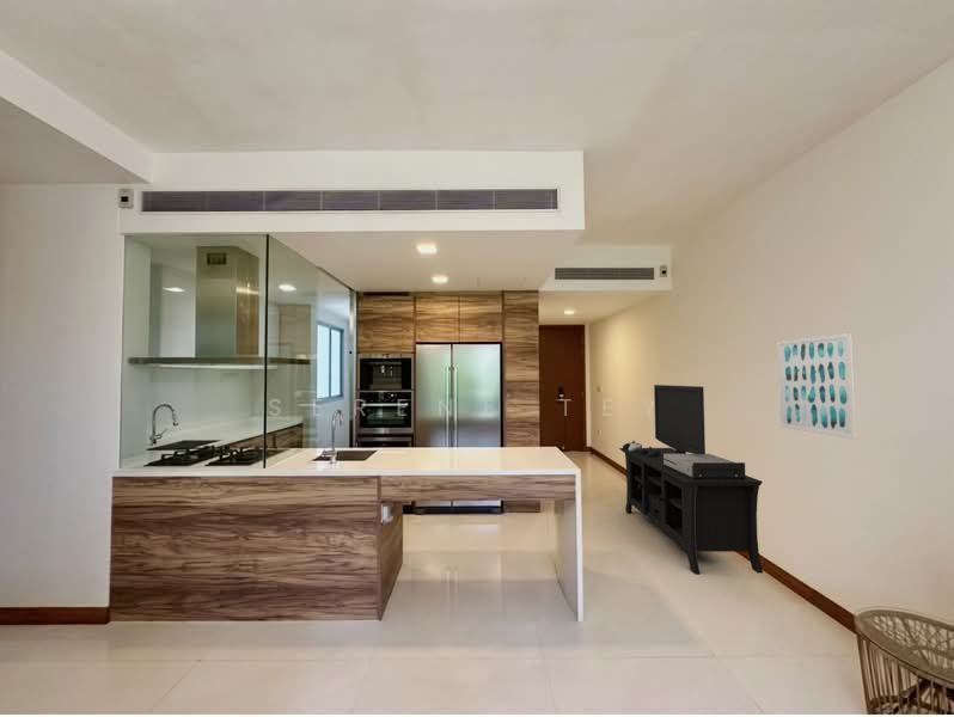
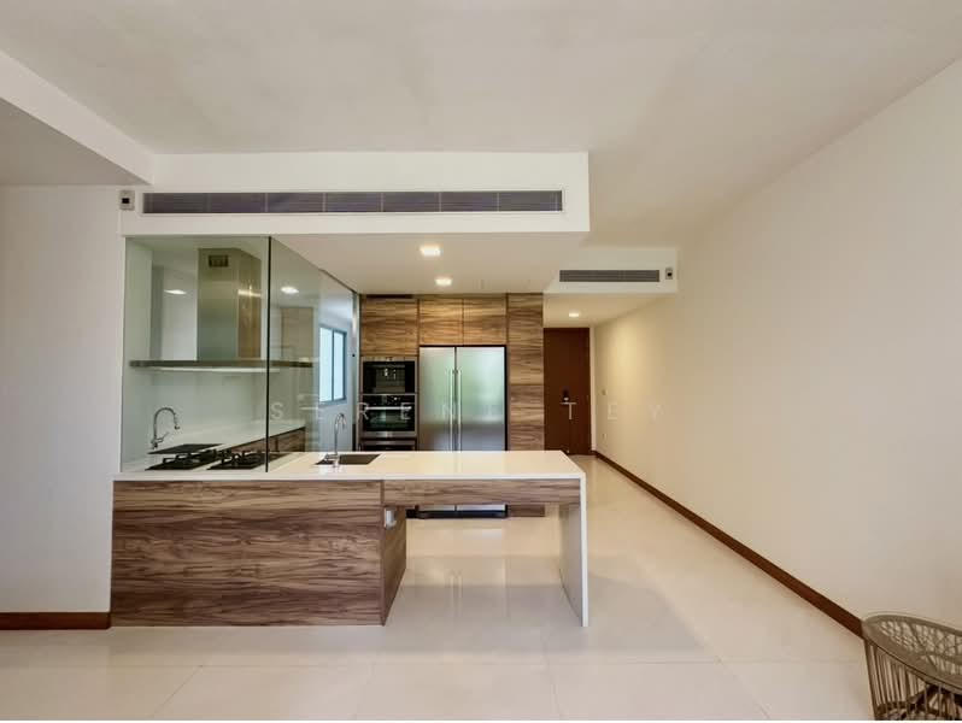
- wall art (812, 385)
- media console (675, 460)
